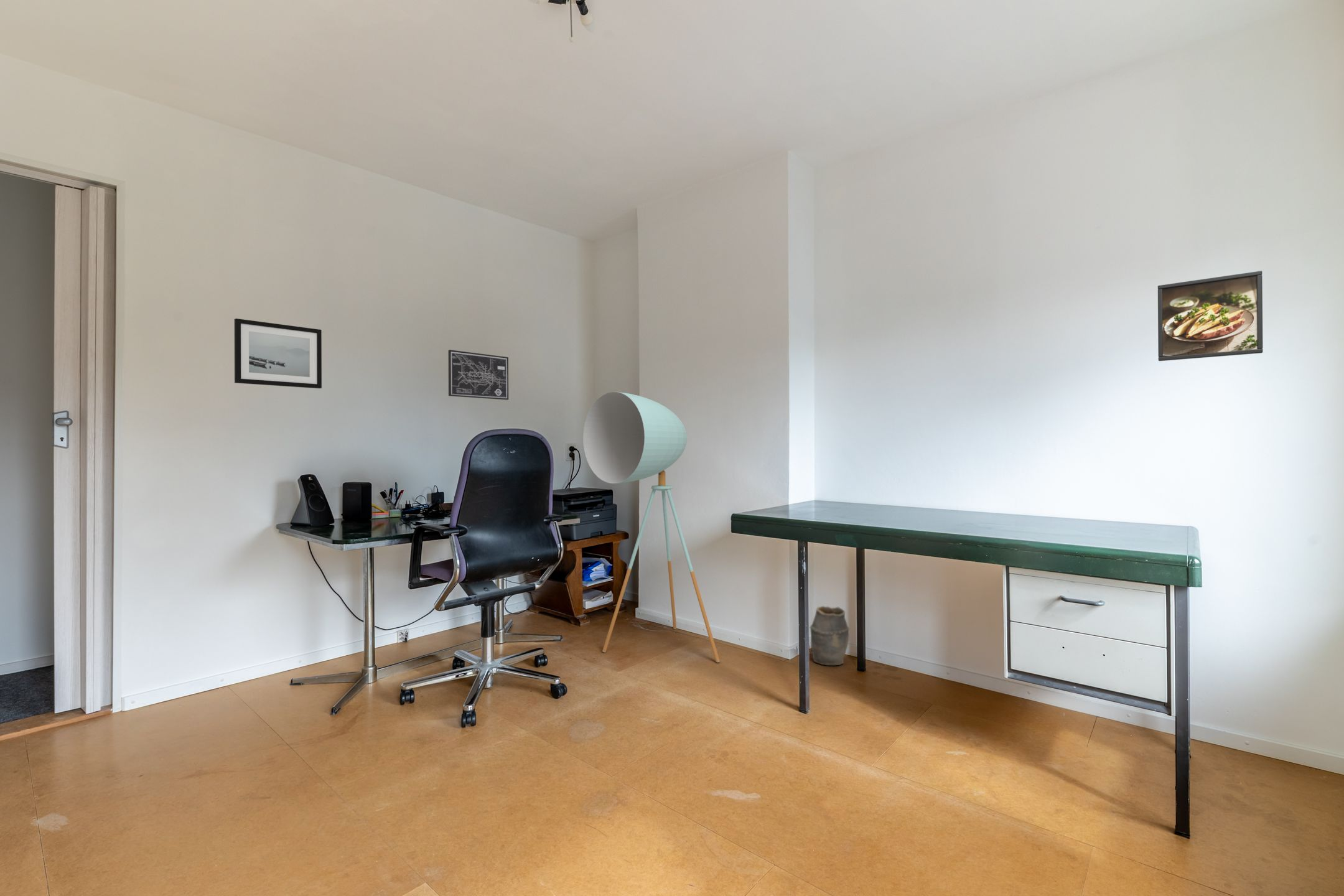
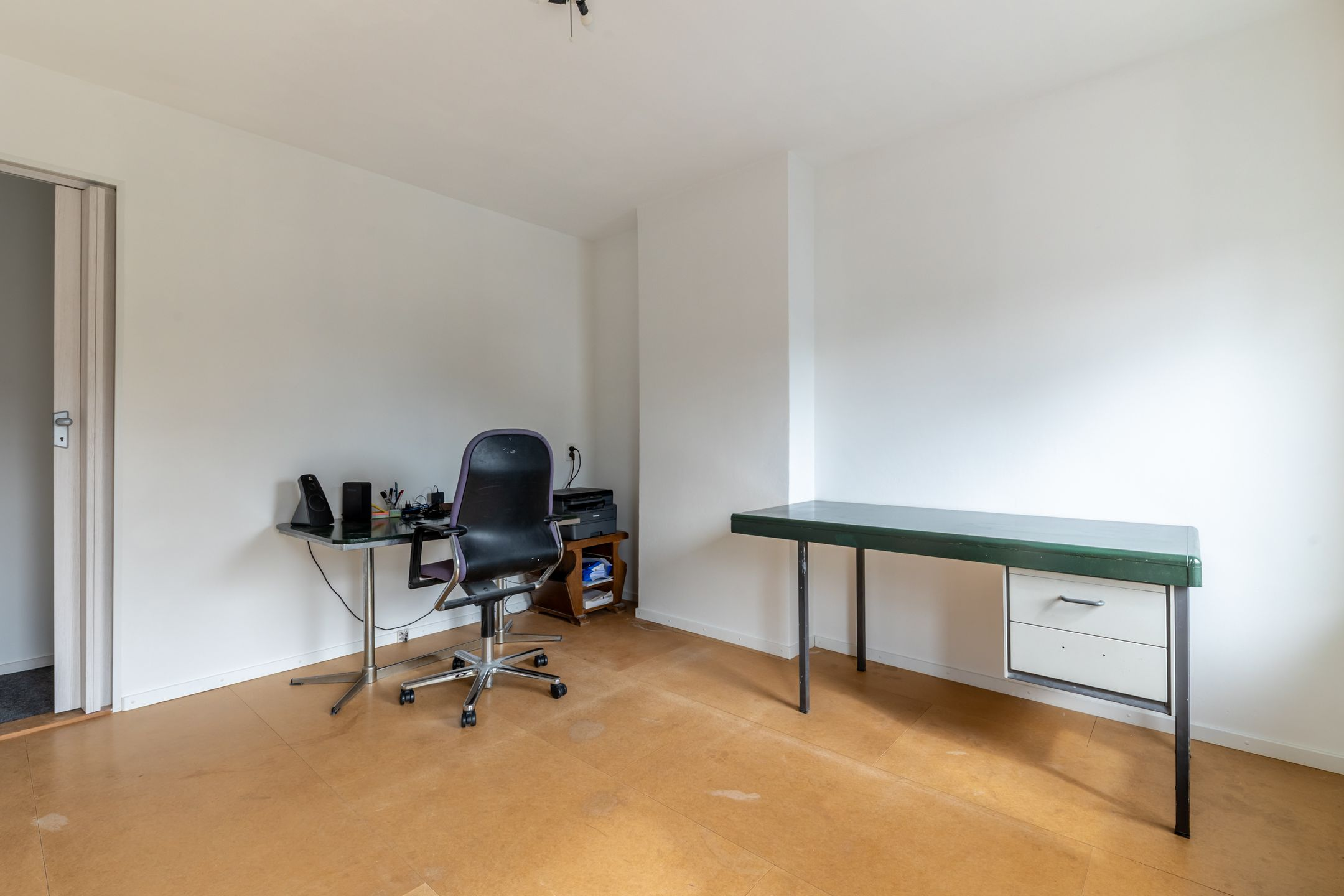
- vase (829, 635)
- wall art (279, 355)
- floor lamp (667, 523)
- wall art (479, 376)
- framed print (1208, 318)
